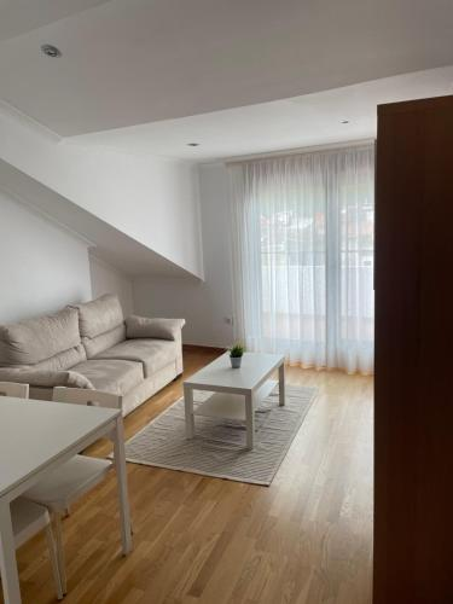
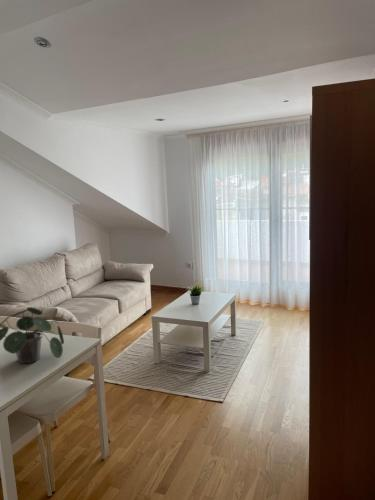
+ potted plant (28, 334)
